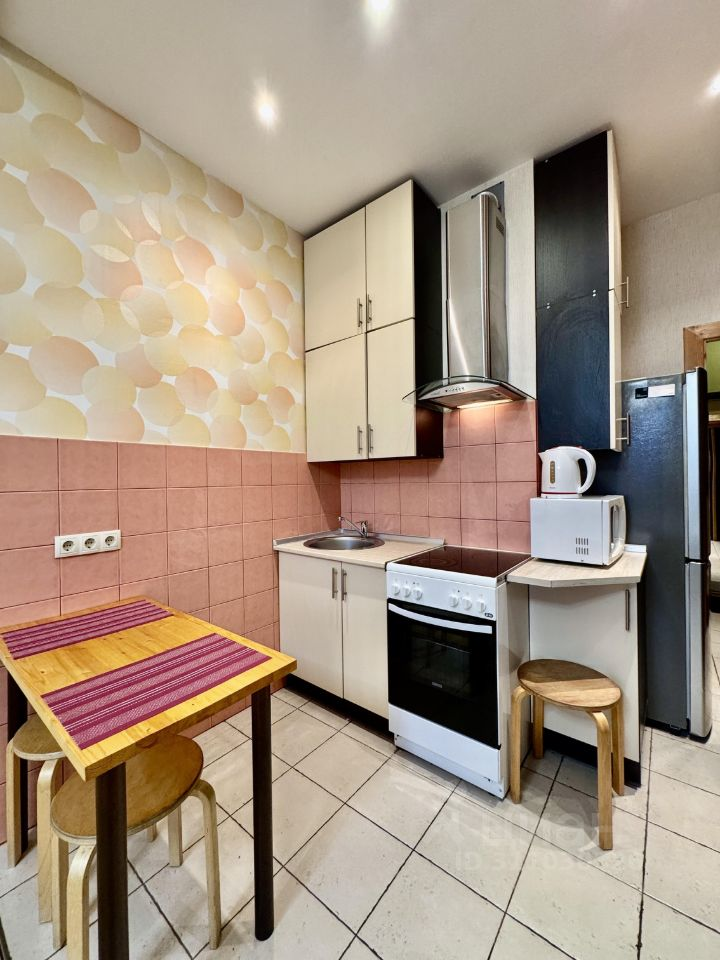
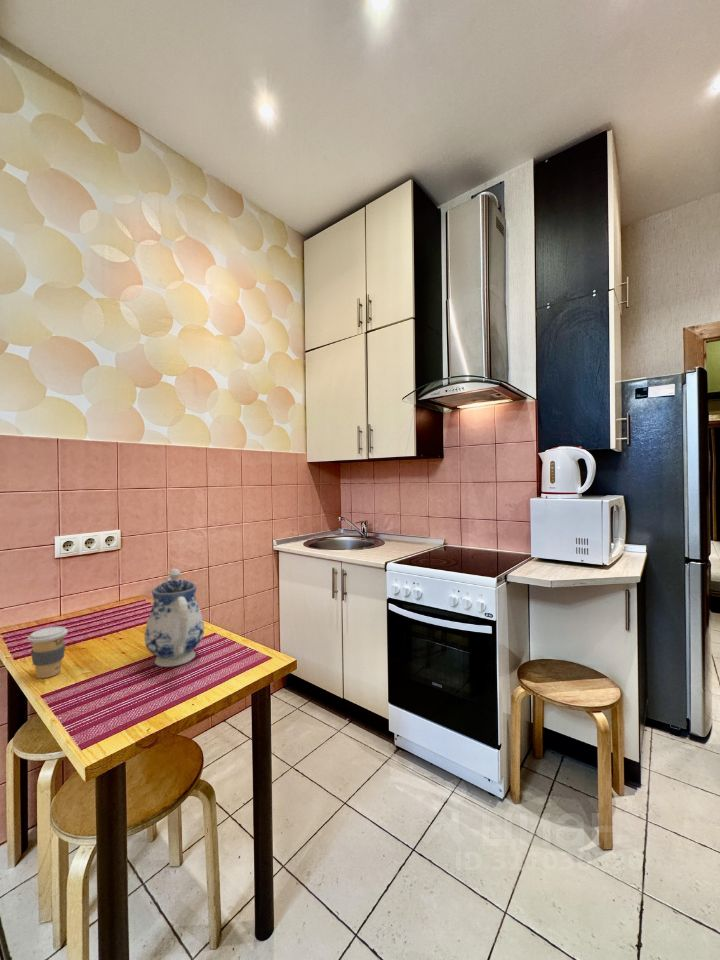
+ coffee cup (48, 652)
+ teapot (175, 613)
